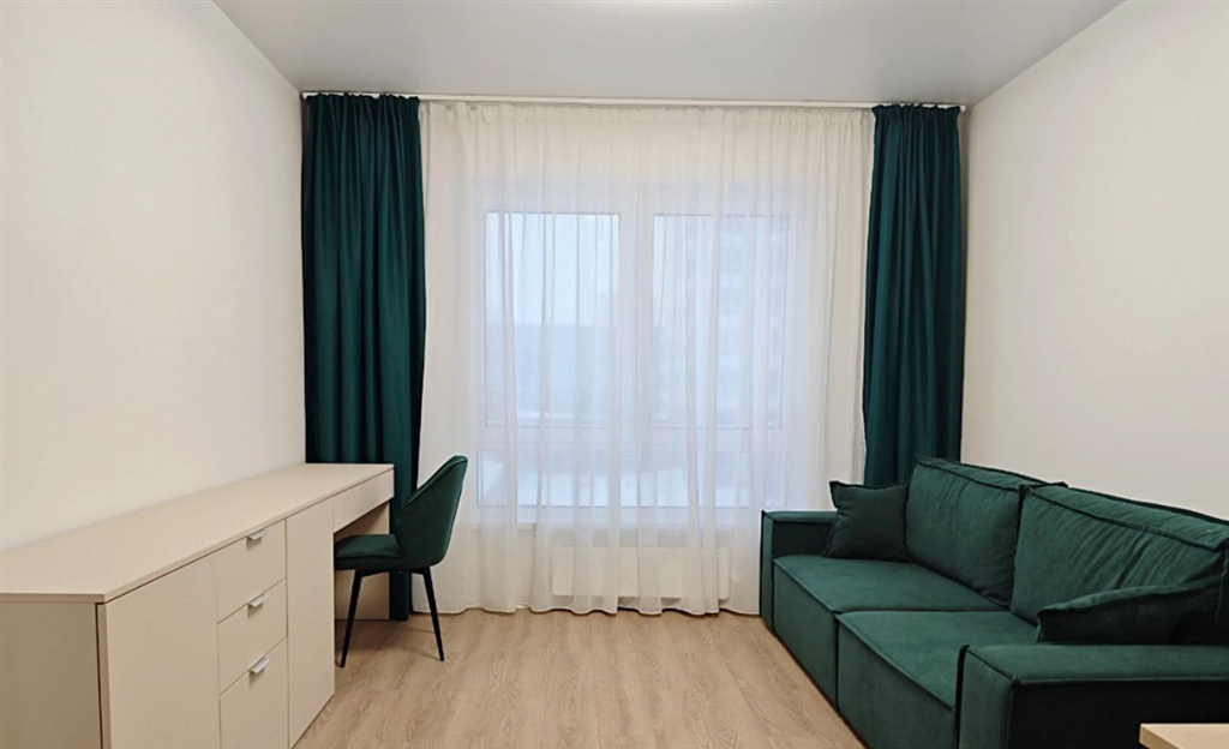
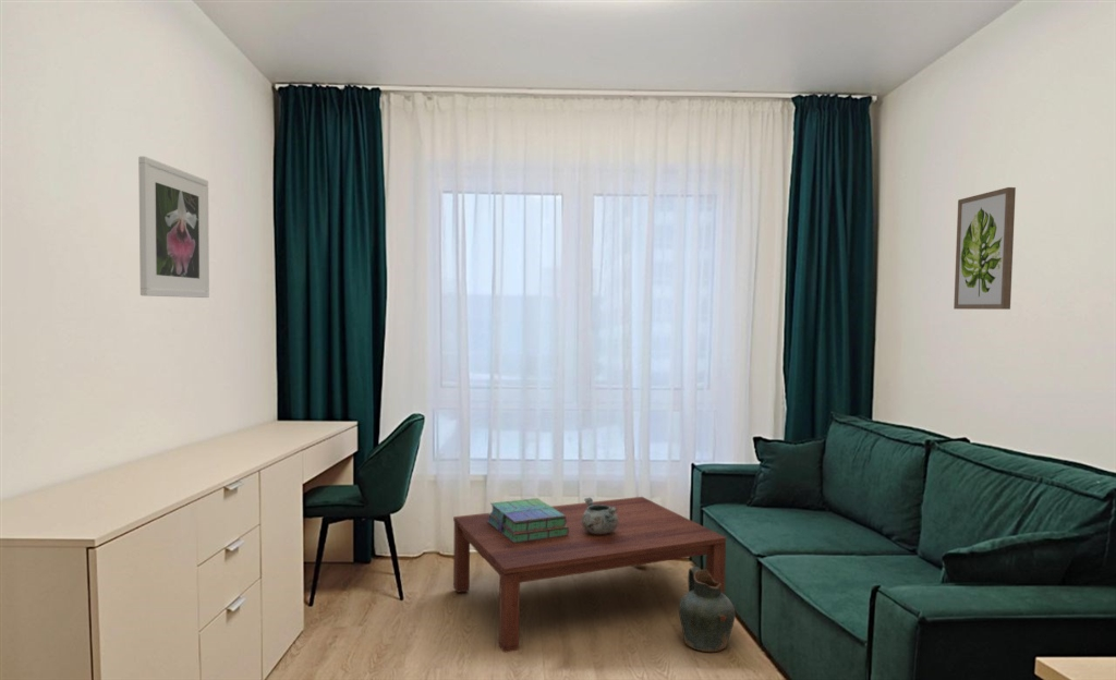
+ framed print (177, 233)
+ coffee table (584, 563)
+ stack of books (526, 518)
+ decorative bowl (598, 515)
+ ceramic jug (706, 608)
+ wall art (982, 252)
